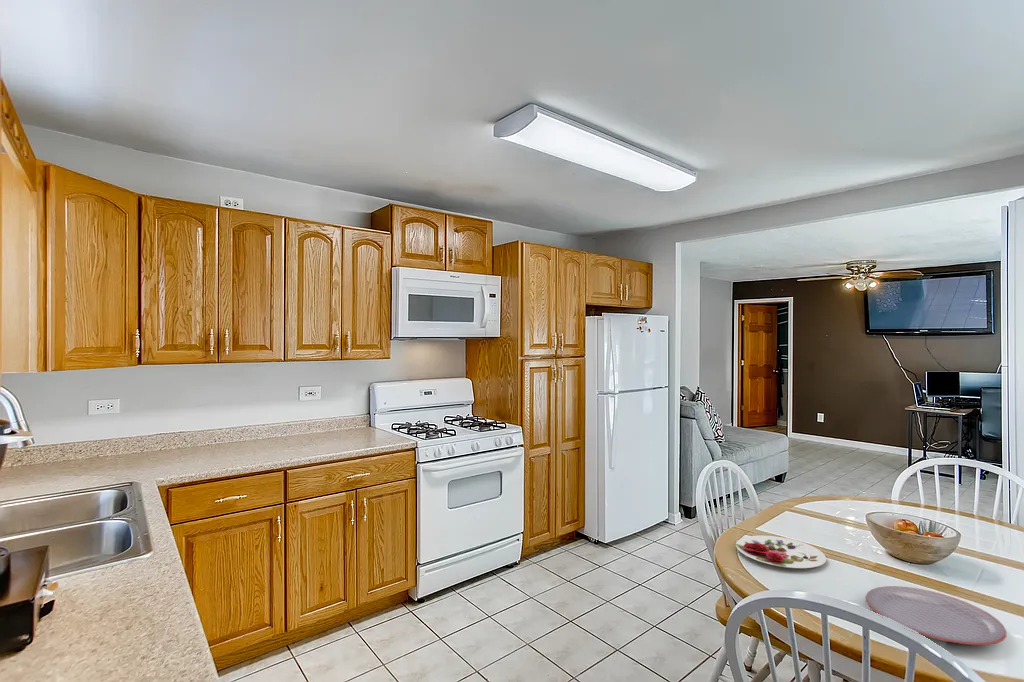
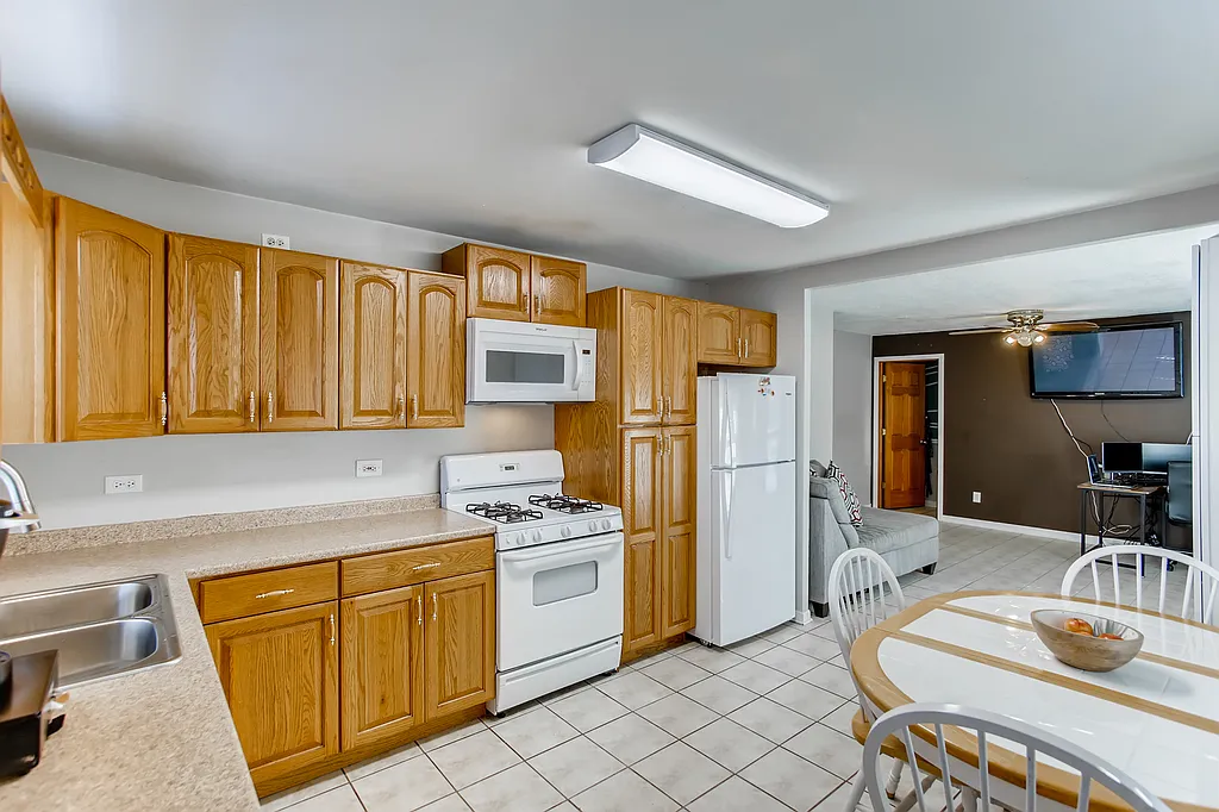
- plate (931, 616)
- plate (779, 550)
